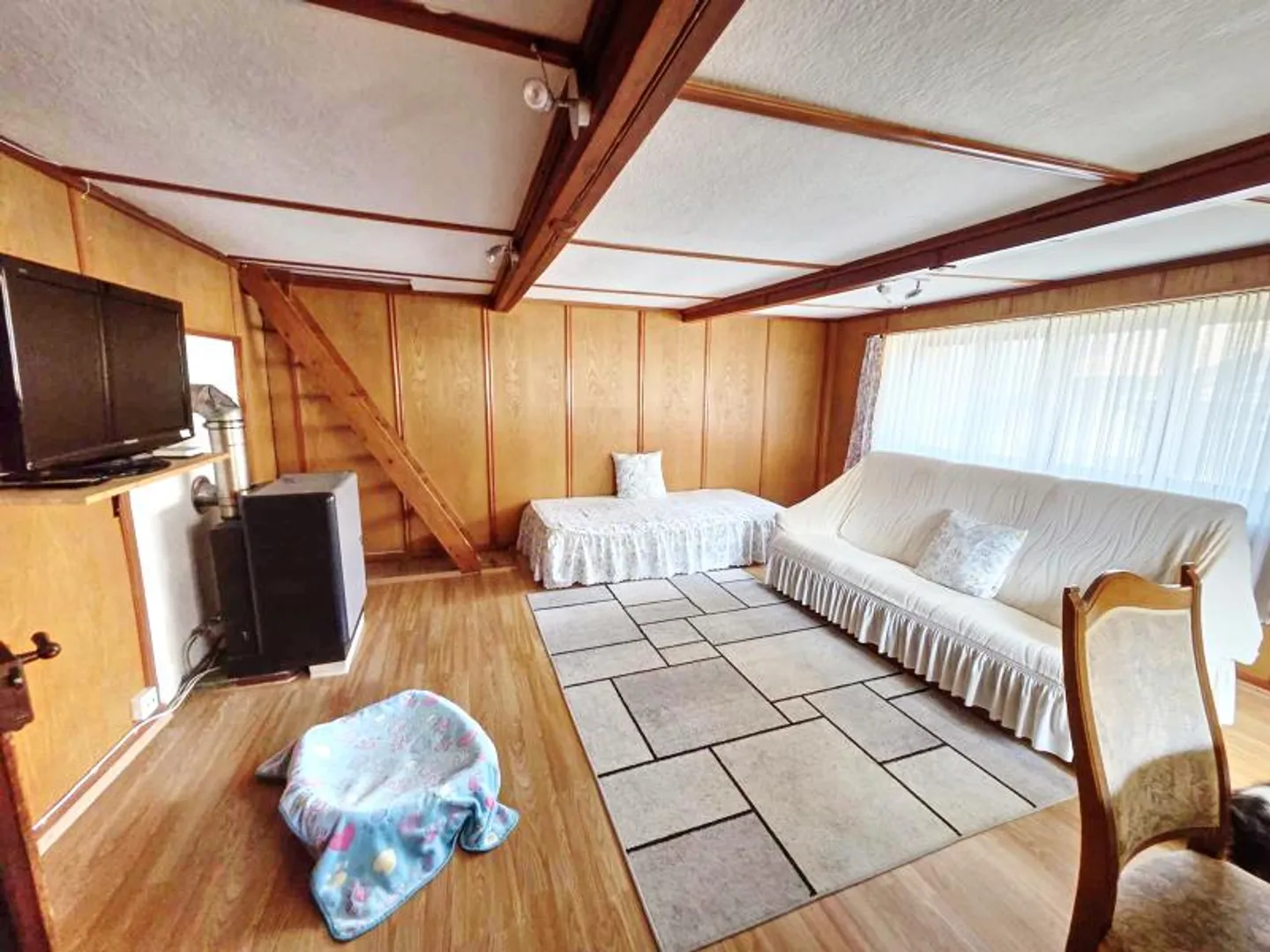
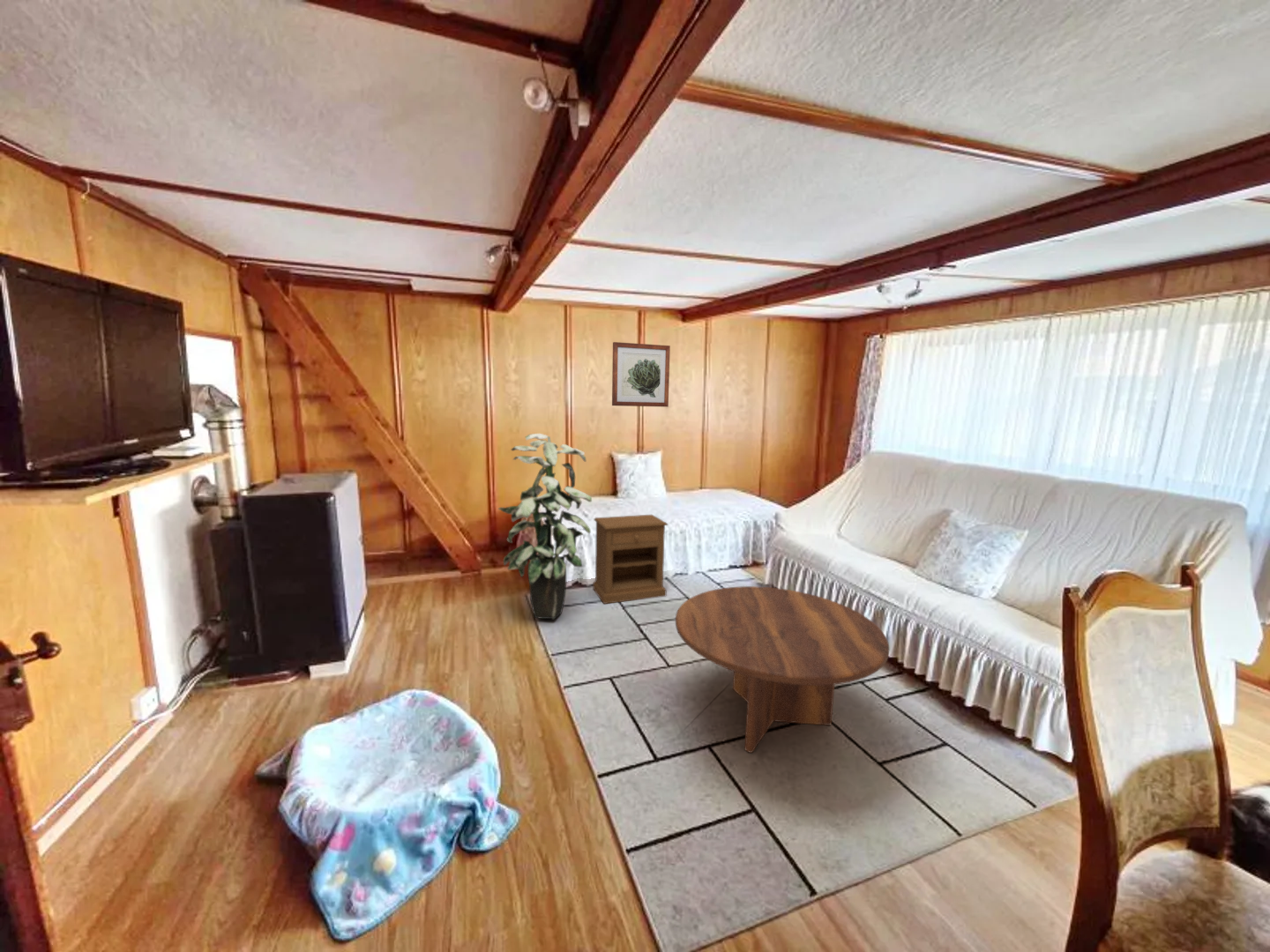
+ indoor plant (544, 525)
+ wall art (641, 375)
+ coffee table (773, 671)
+ nightstand (630, 556)
